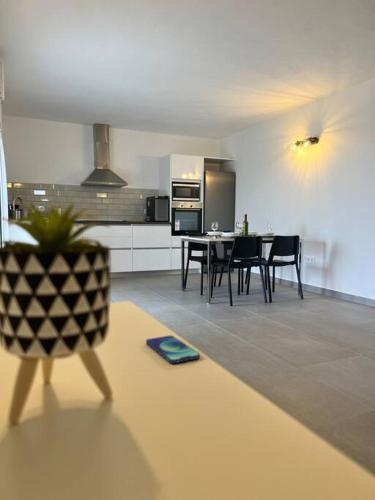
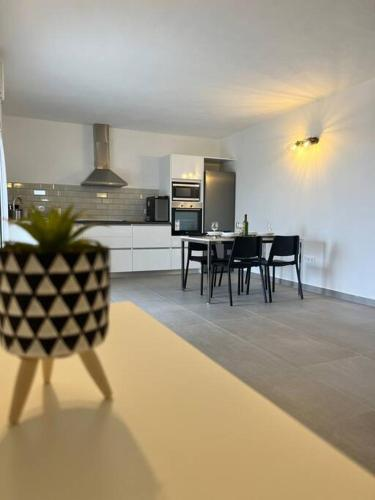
- smartphone (171, 348)
